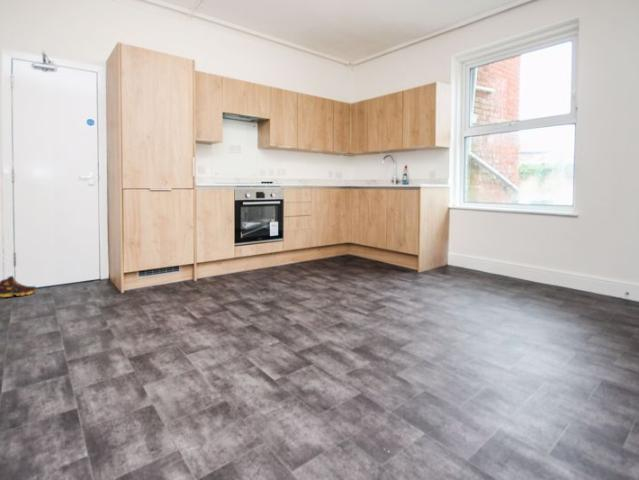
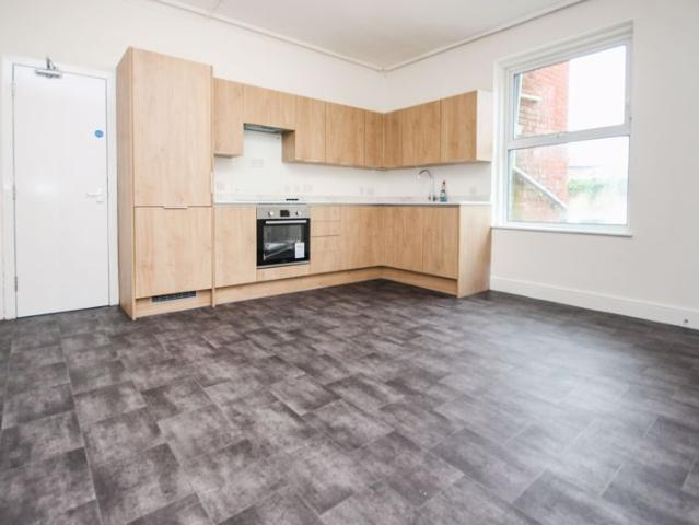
- shoe (17, 285)
